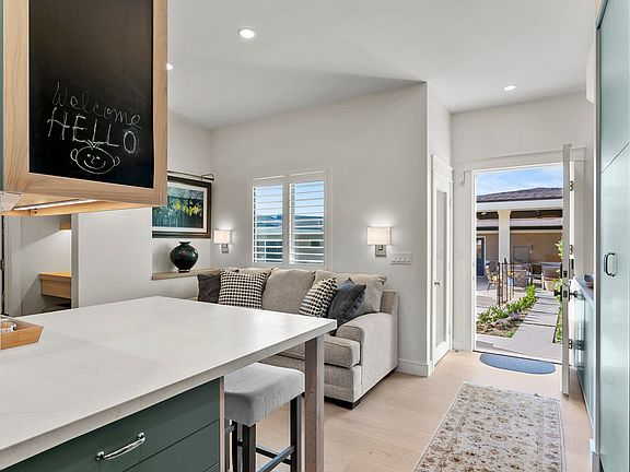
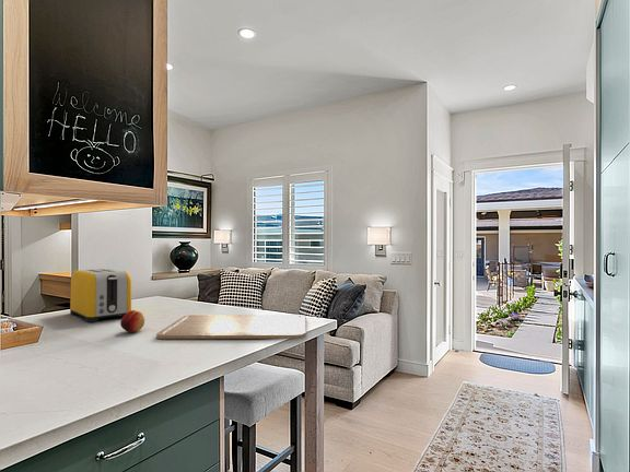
+ fruit (132, 320)
+ chopping board (238, 324)
+ toaster (101, 293)
